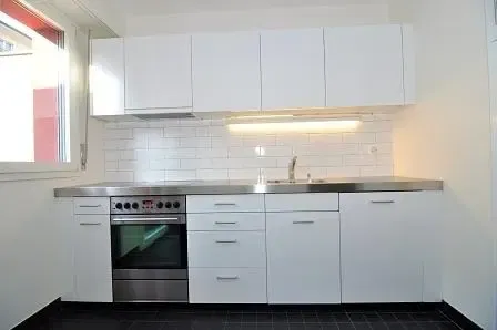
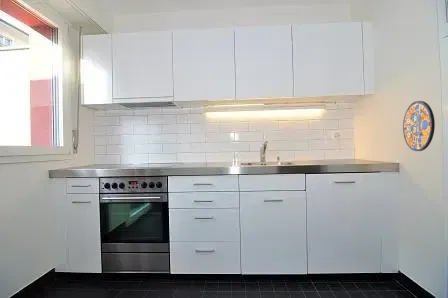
+ manhole cover (417, 126)
